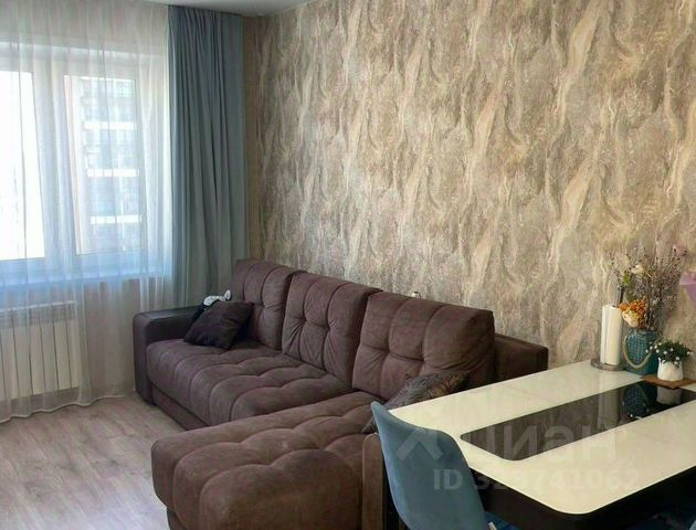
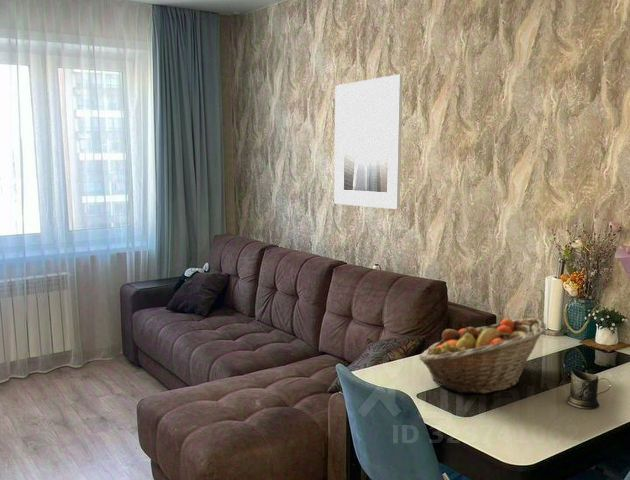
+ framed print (365, 144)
+ mug (588, 388)
+ fruit basket (482, 349)
